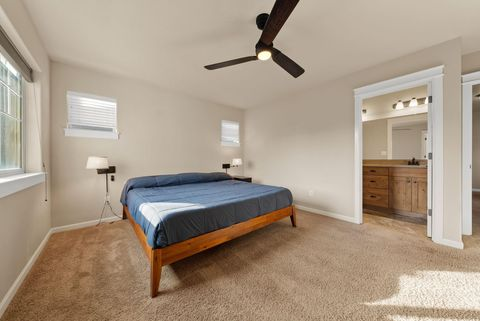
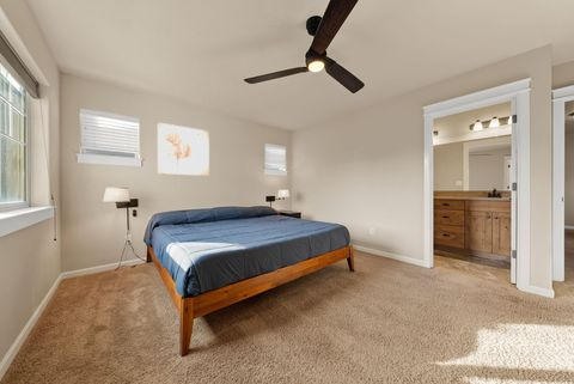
+ wall art (184, 151)
